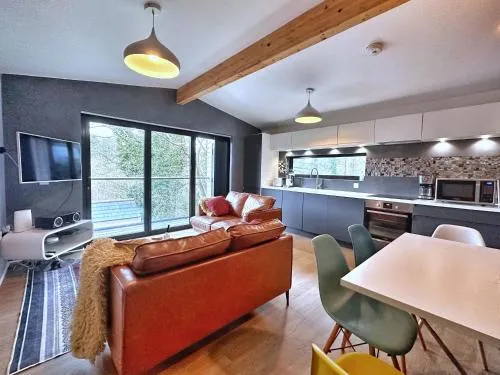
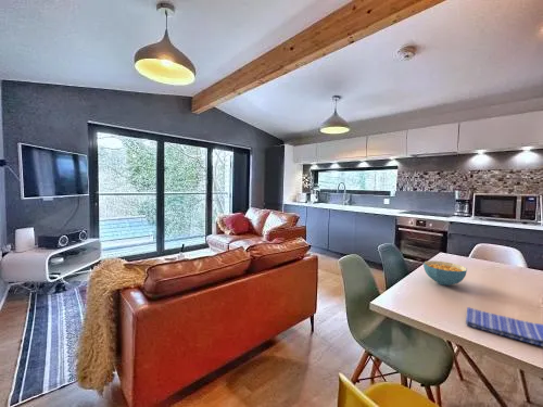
+ dish towel (505, 323)
+ cereal bowl (443, 275)
